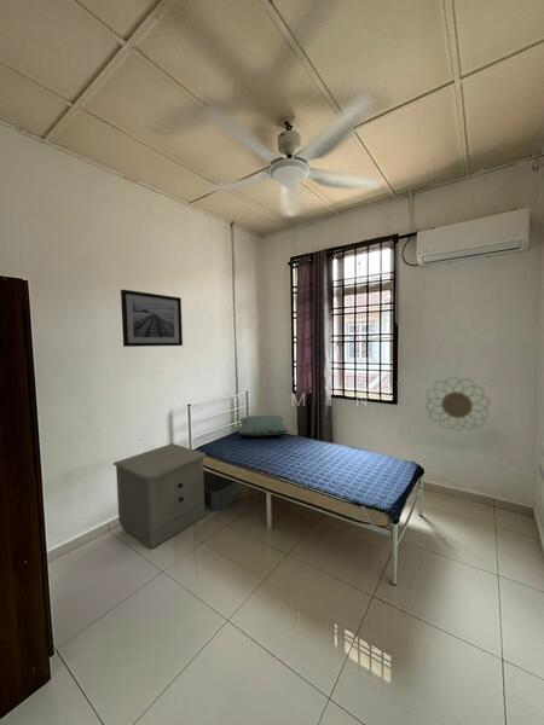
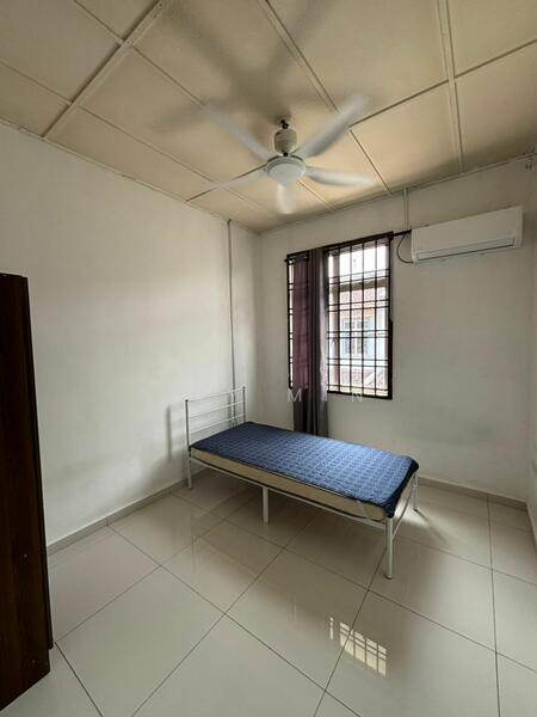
- storage bin (209, 487)
- nightstand (163, 489)
- decorative wall piece (456, 404)
- wall art (154, 320)
- pillow (262, 424)
